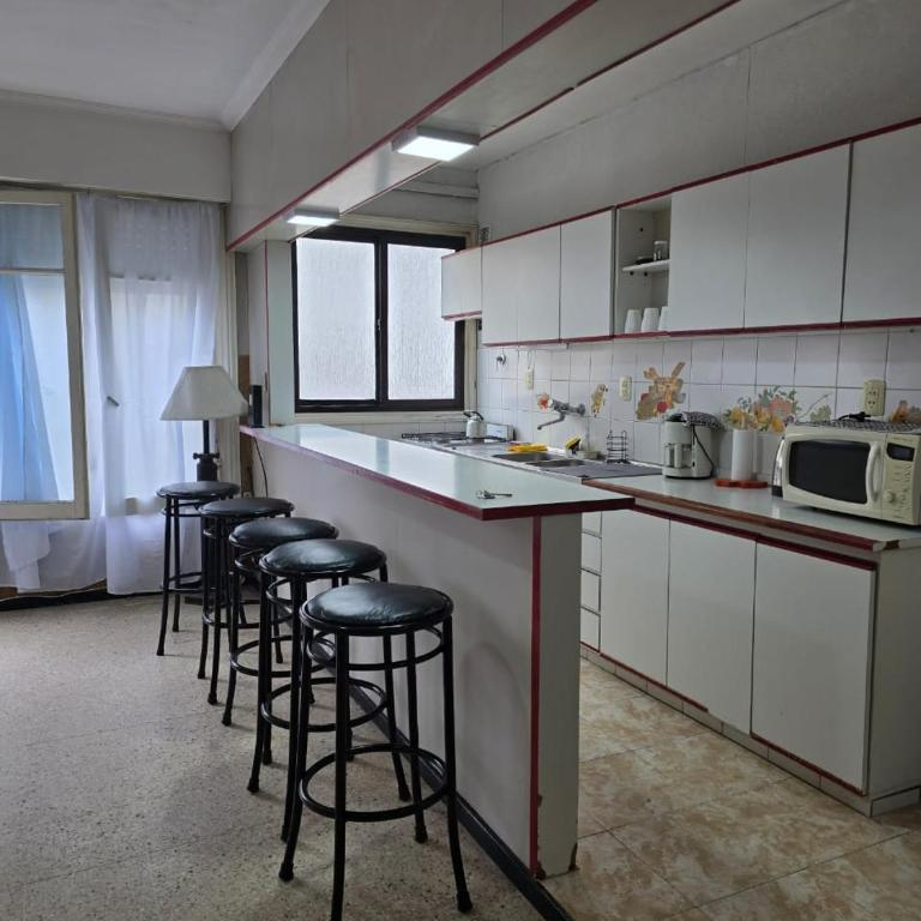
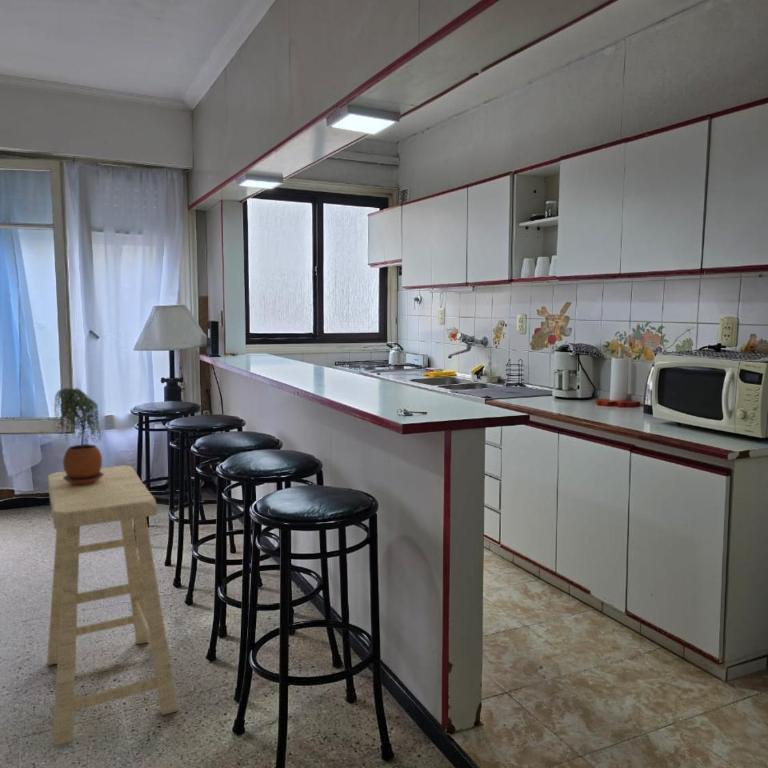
+ stool (104, 588)
+ potted plant (78, 435)
